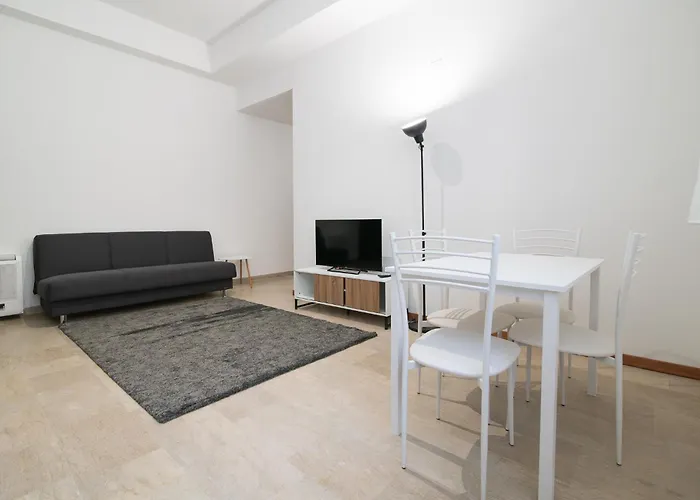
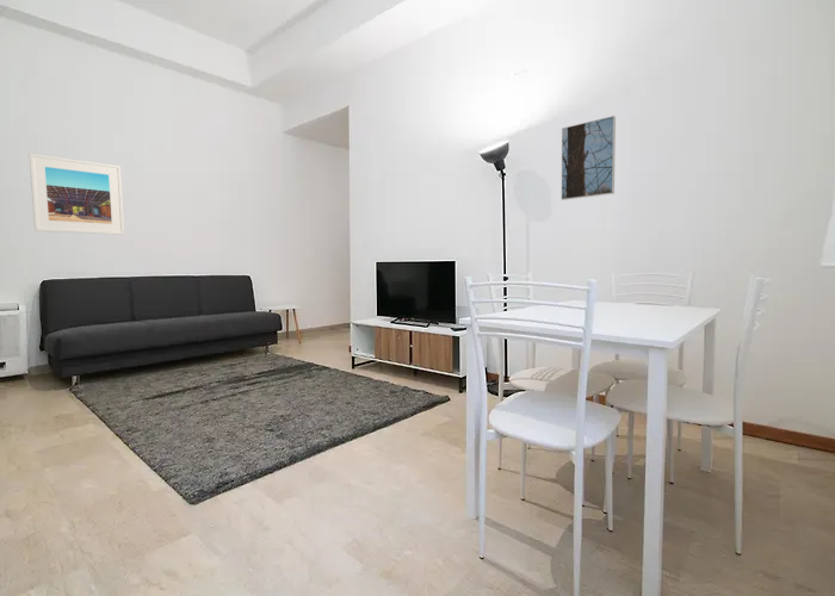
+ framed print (587, 160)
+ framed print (79, 197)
